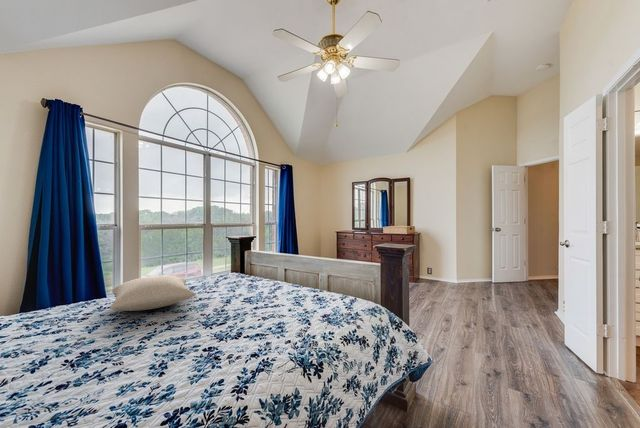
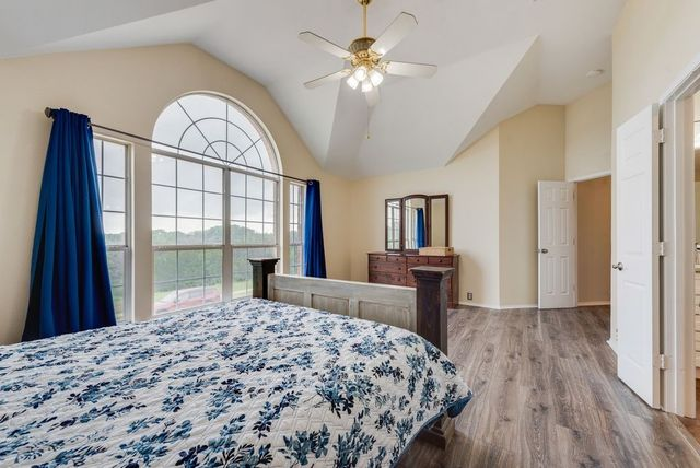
- pillow (153, 292)
